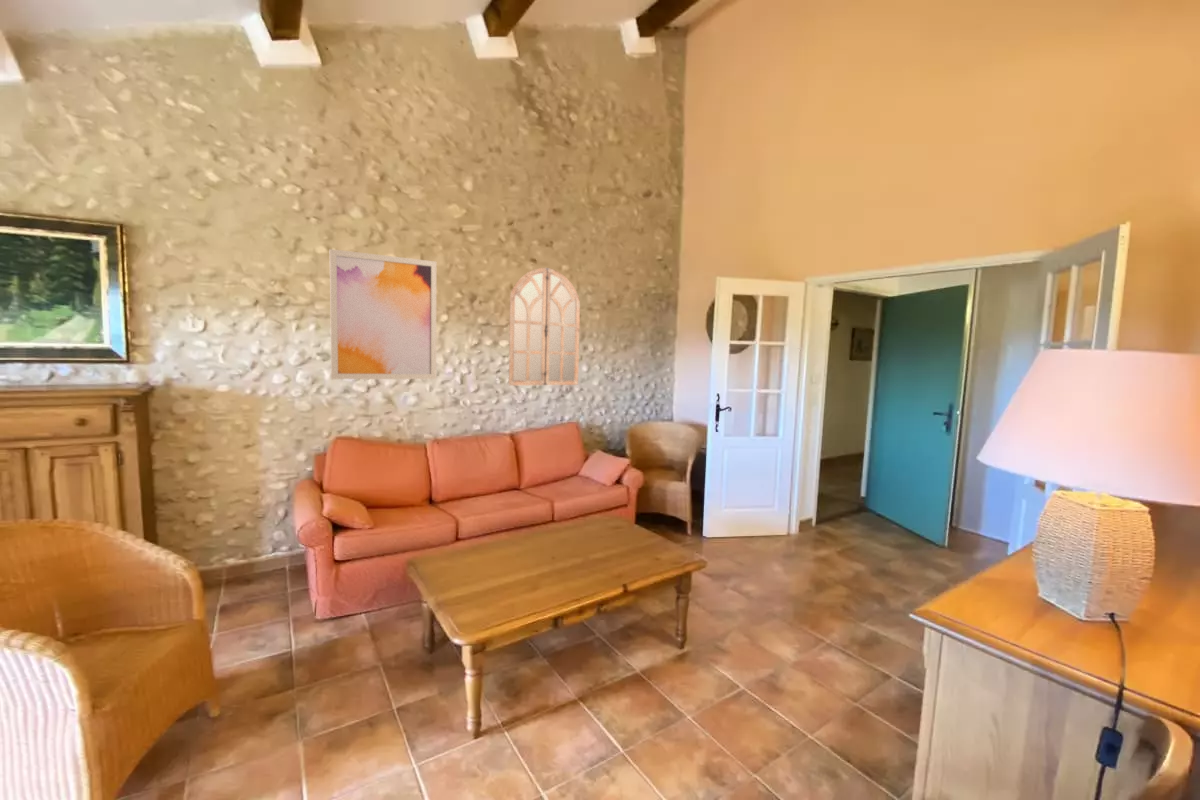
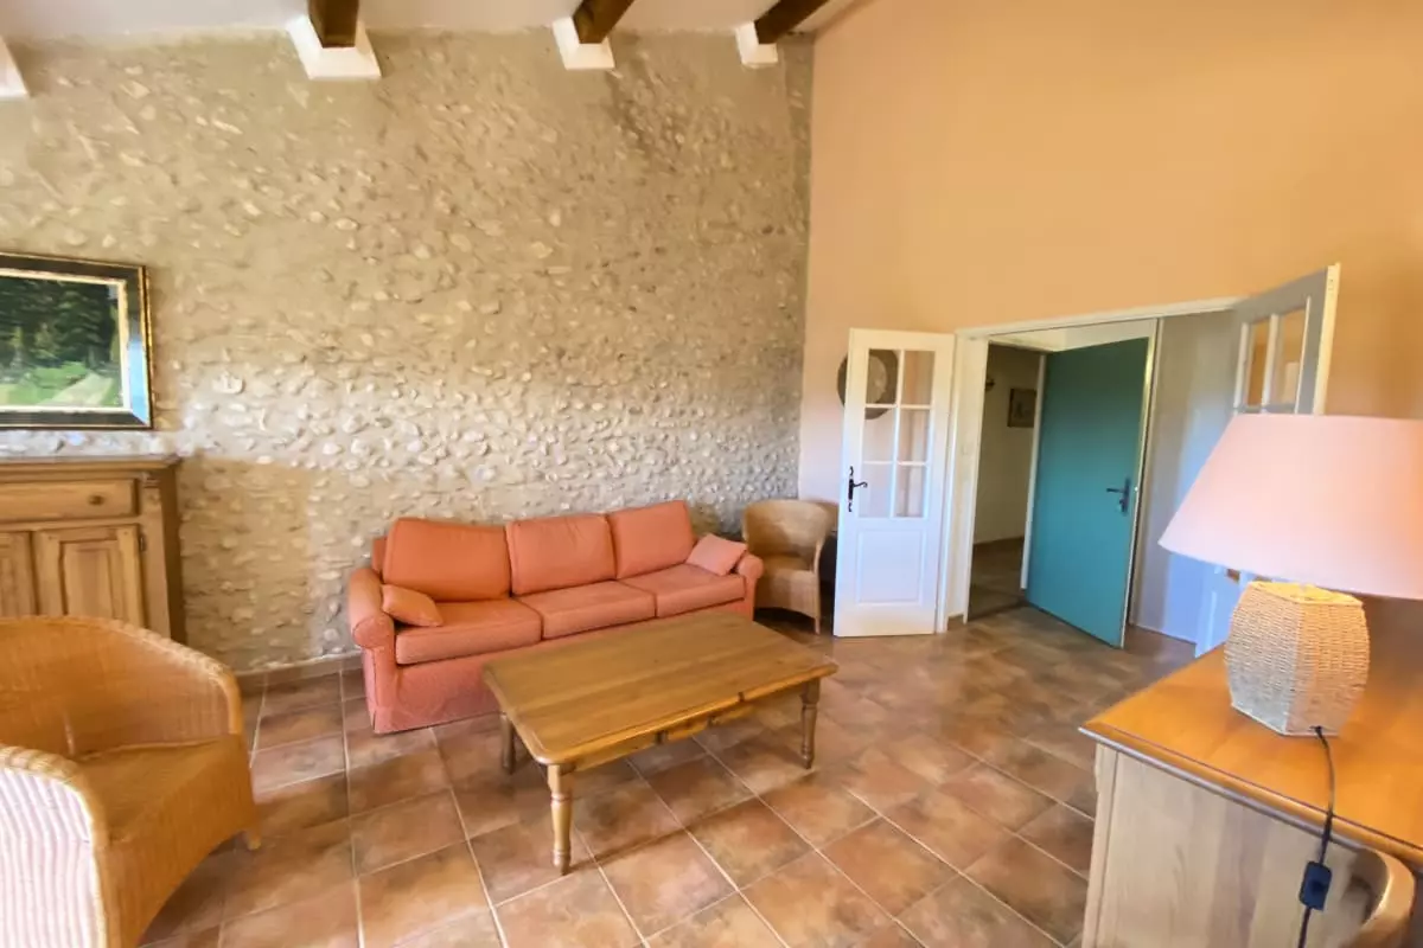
- wall art (385, 318)
- home mirror (546, 327)
